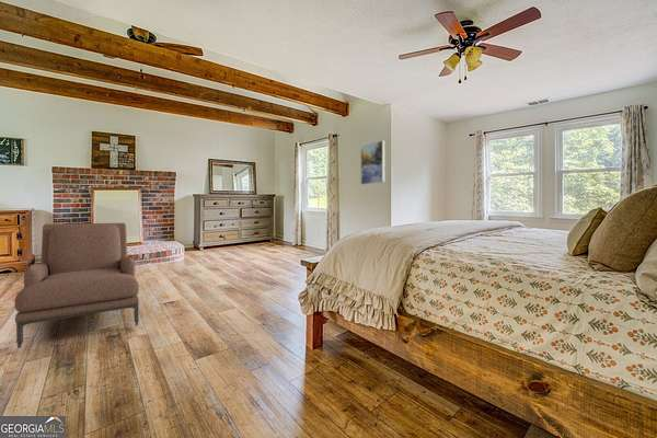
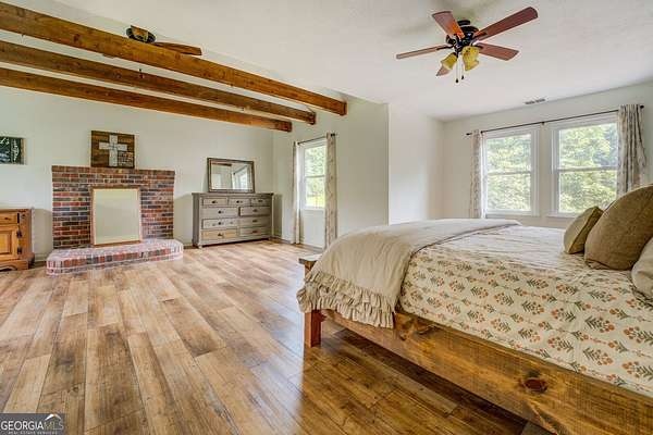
- armchair (85, 273)
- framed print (372, 163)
